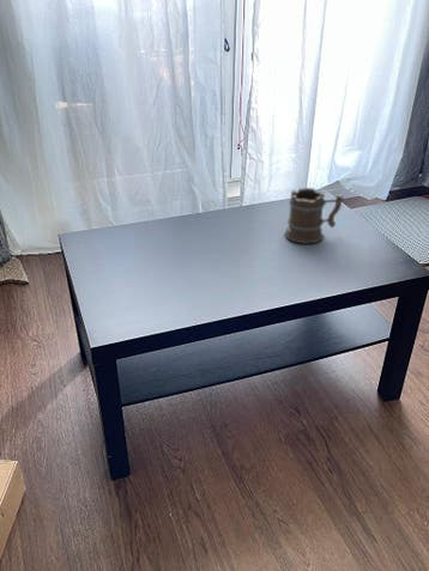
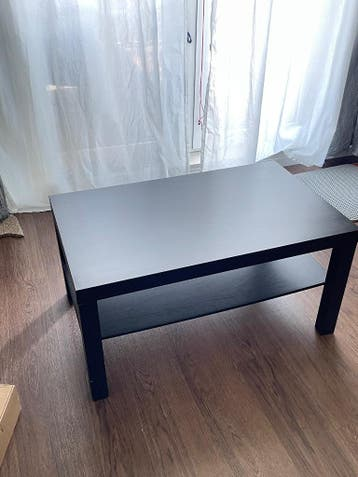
- mug (314, 213)
